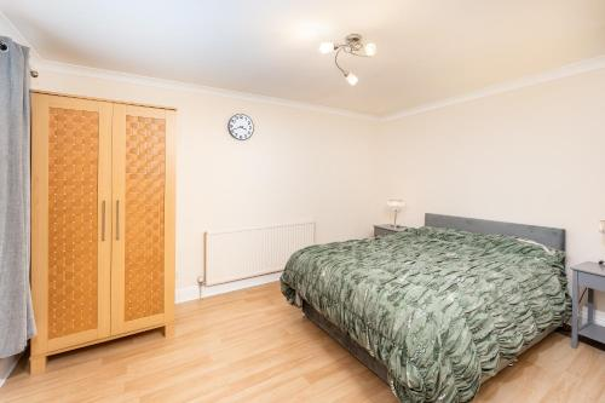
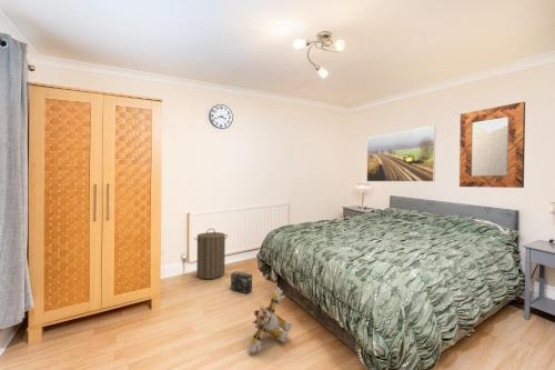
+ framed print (396, 157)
+ home mirror (490, 148)
+ box (241, 281)
+ laundry hamper (211, 251)
+ plush toy (270, 318)
